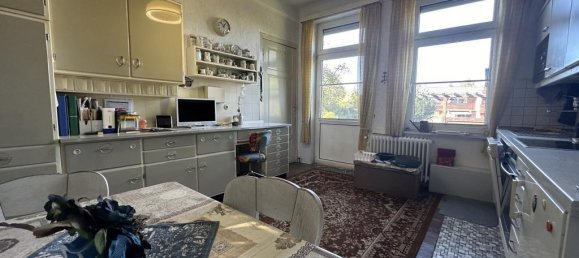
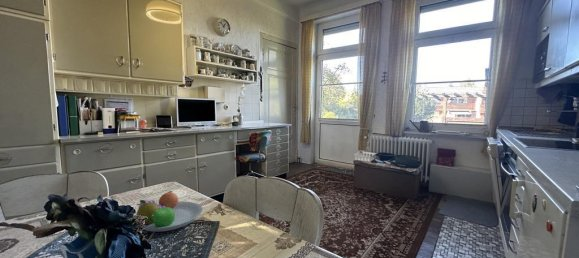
+ fruit bowl (167, 208)
